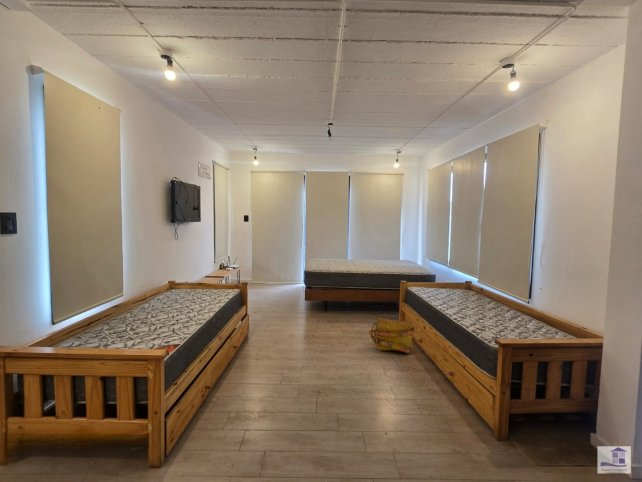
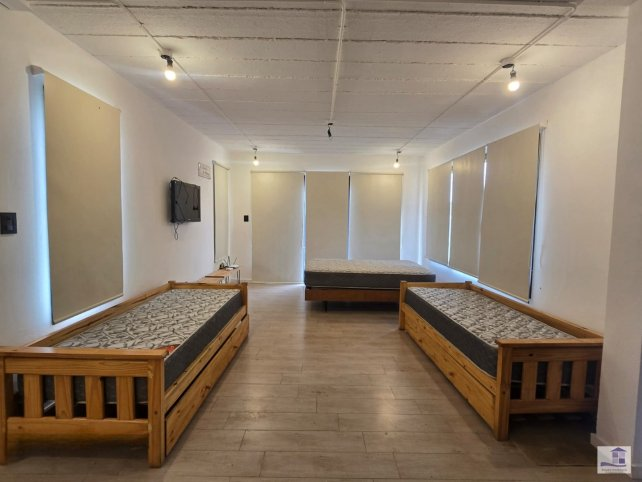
- backpack (390, 335)
